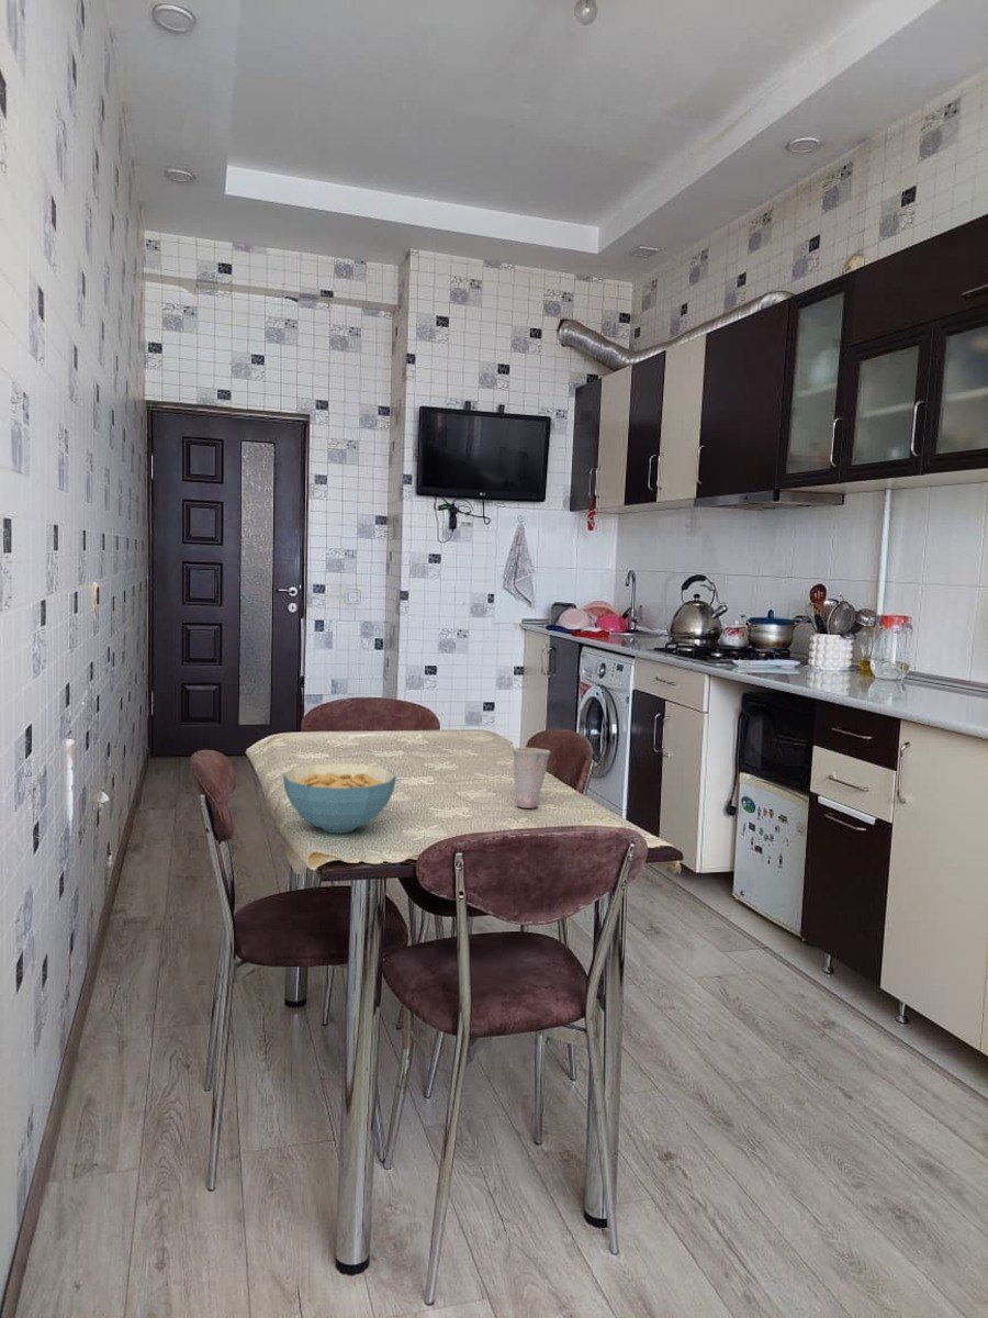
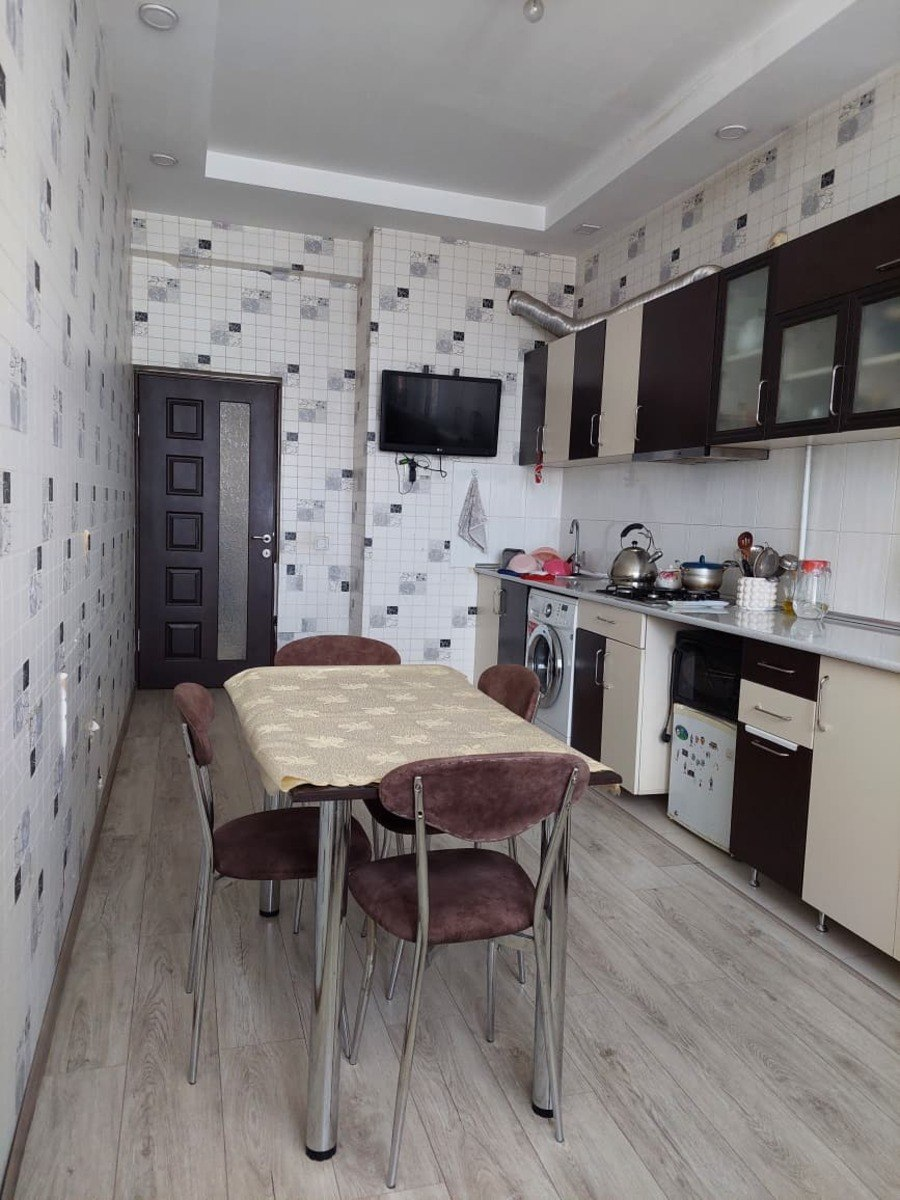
- cereal bowl (339, 802)
- cup (529, 777)
